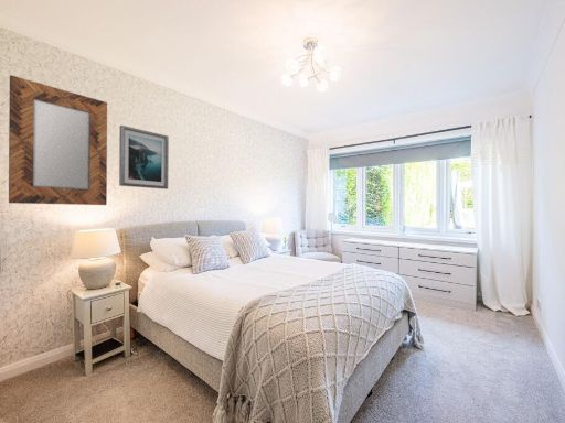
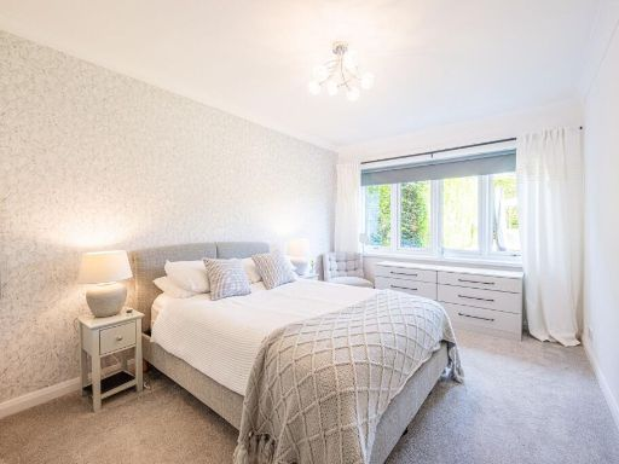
- home mirror (63, 147)
- wall art (145, 159)
